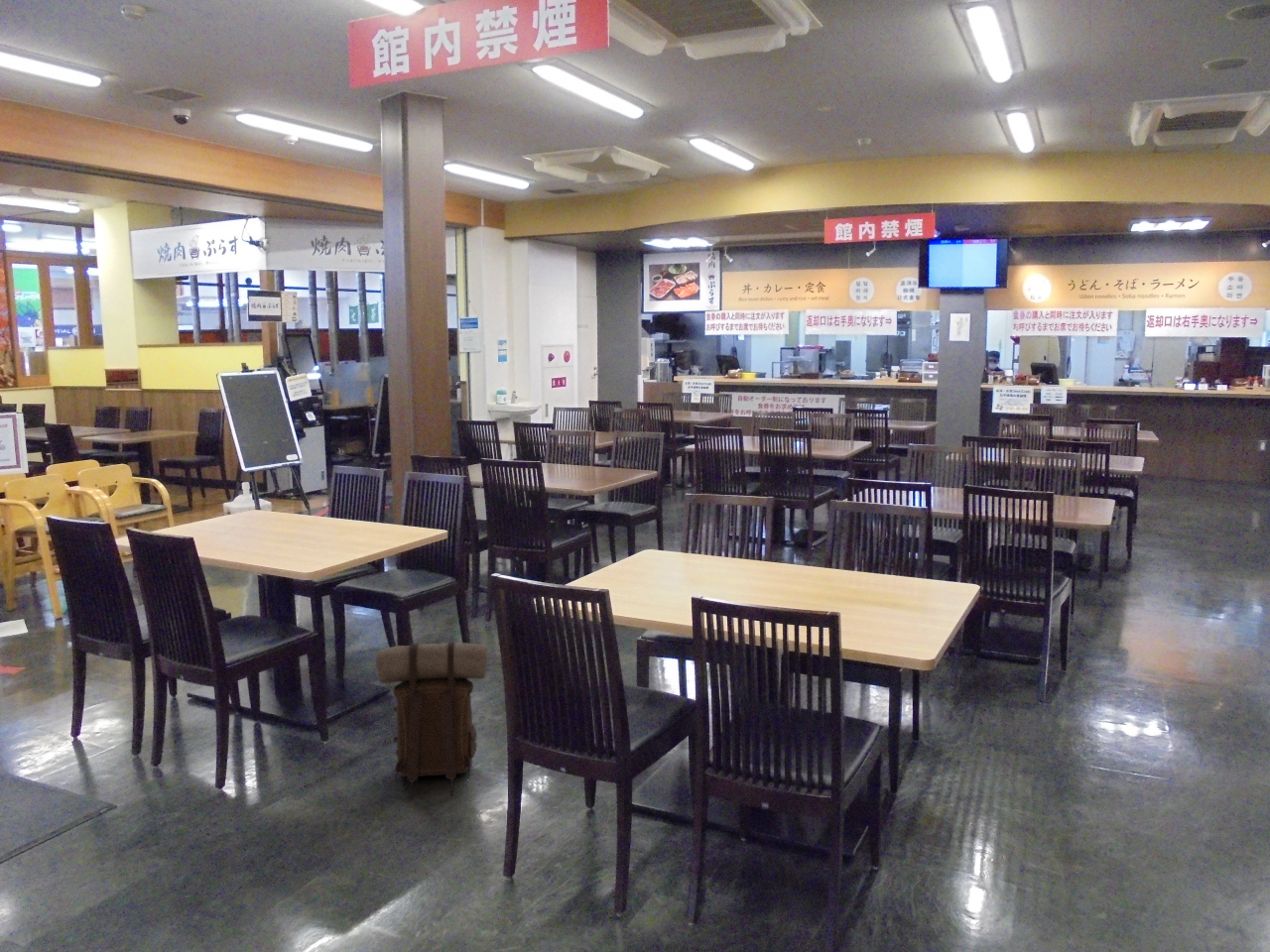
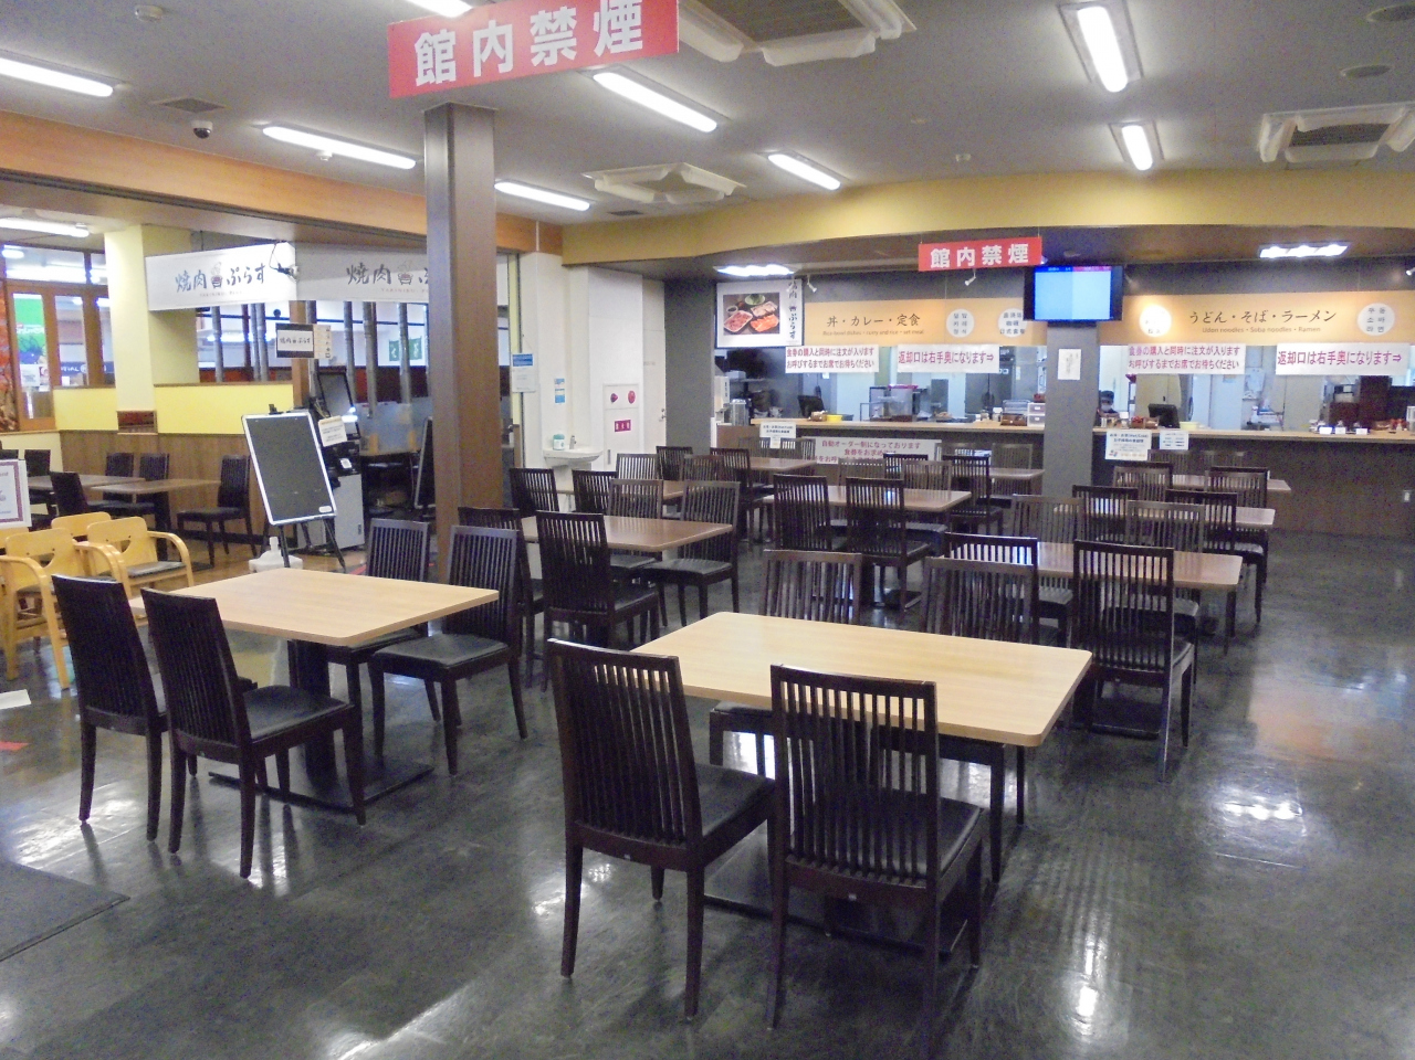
- backpack (433, 714)
